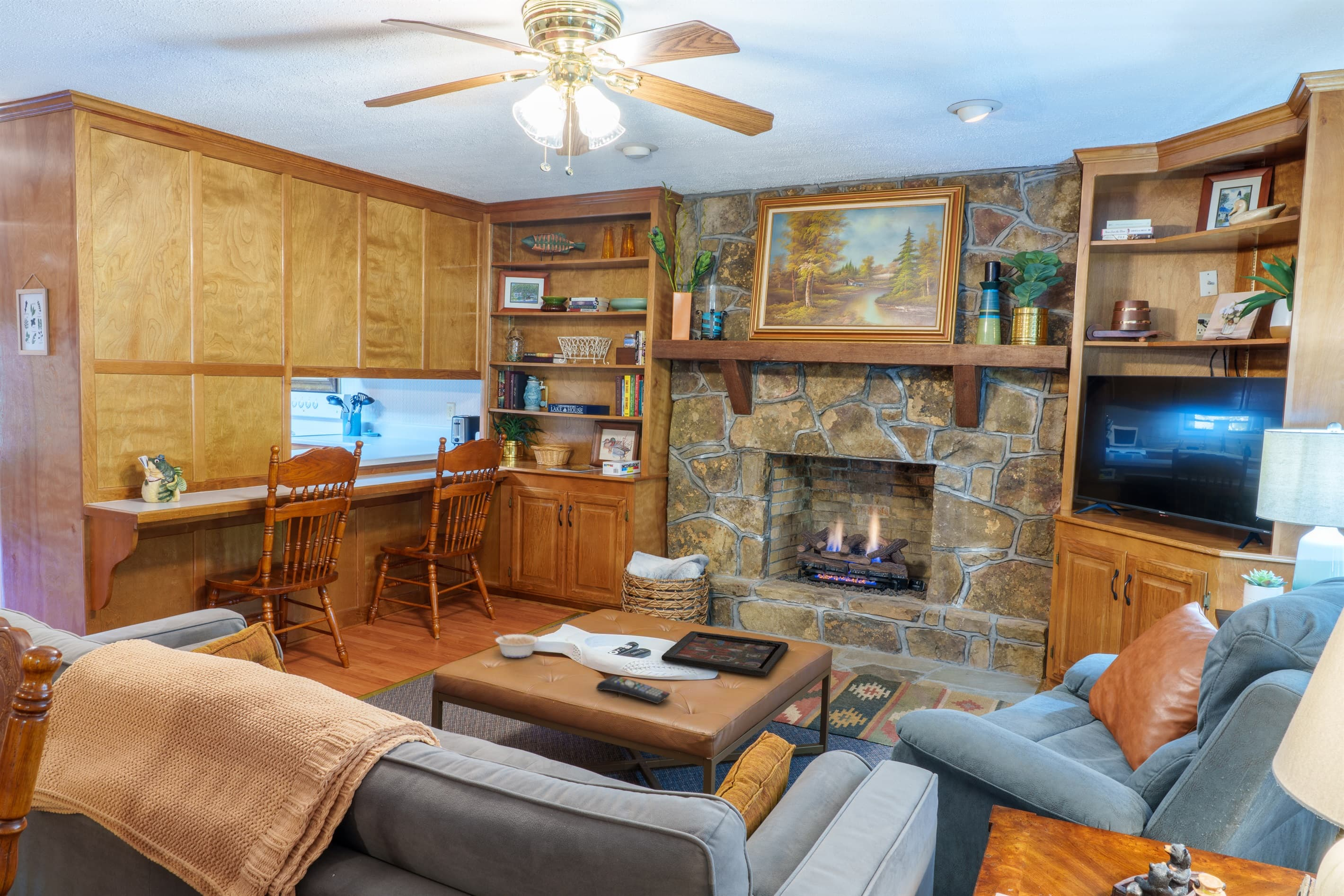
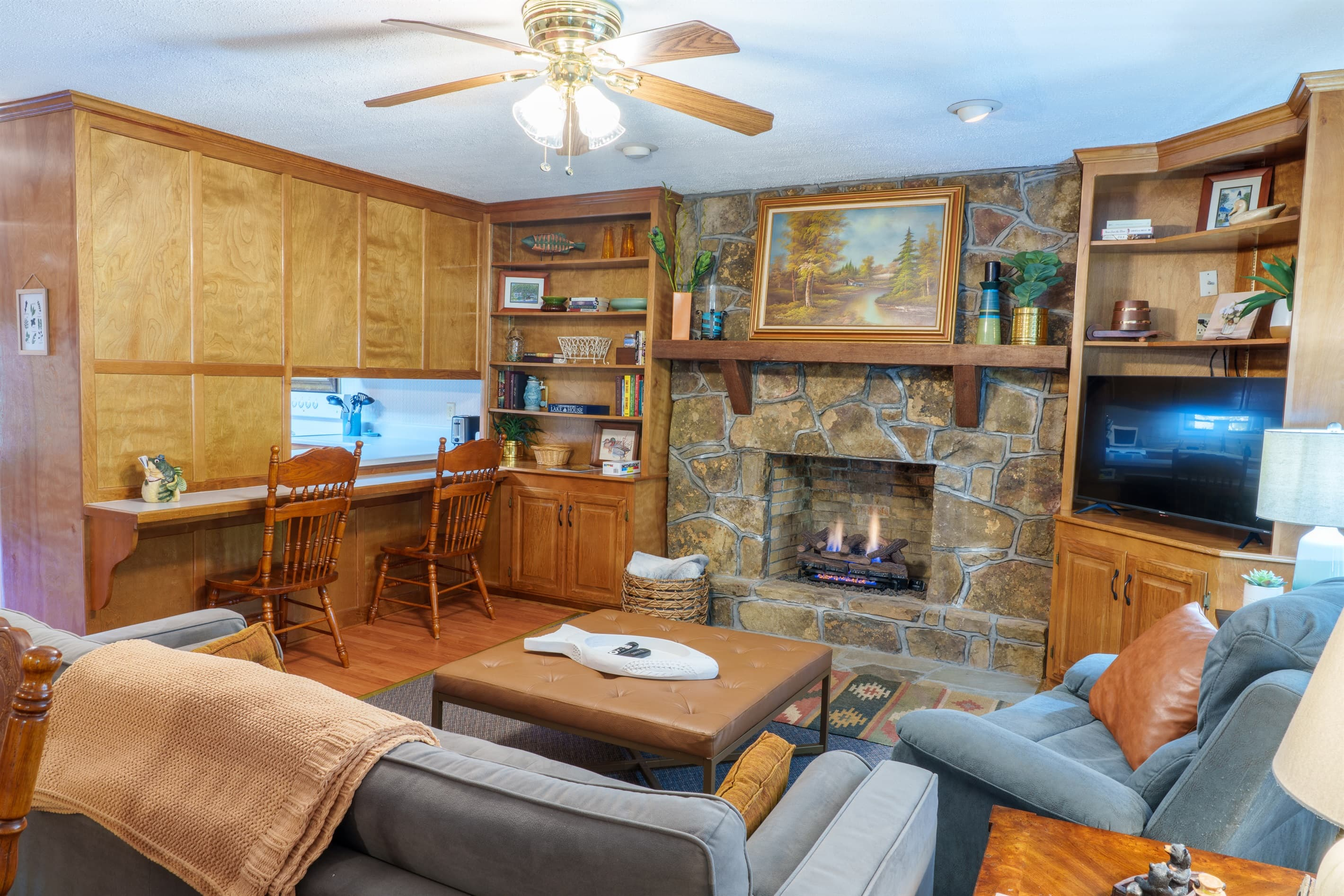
- legume (515, 645)
- decorative tray (726, 652)
- remote control (632, 689)
